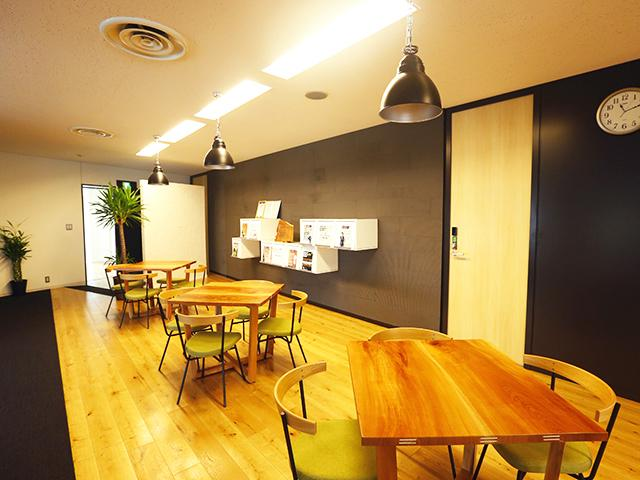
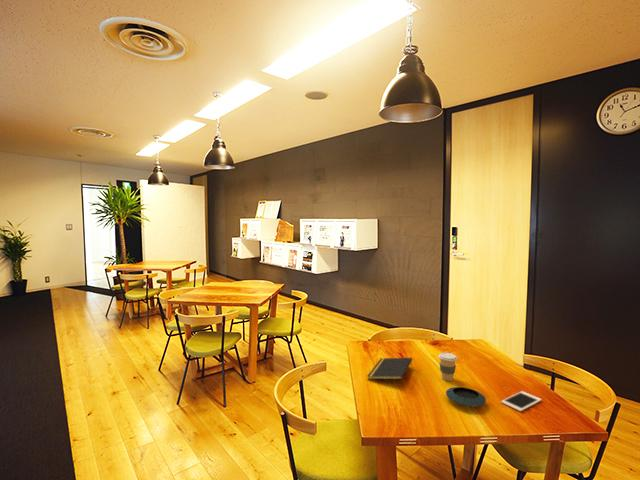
+ notepad (390, 367)
+ saucer (465, 395)
+ cell phone (521, 400)
+ coffee cup (447, 366)
